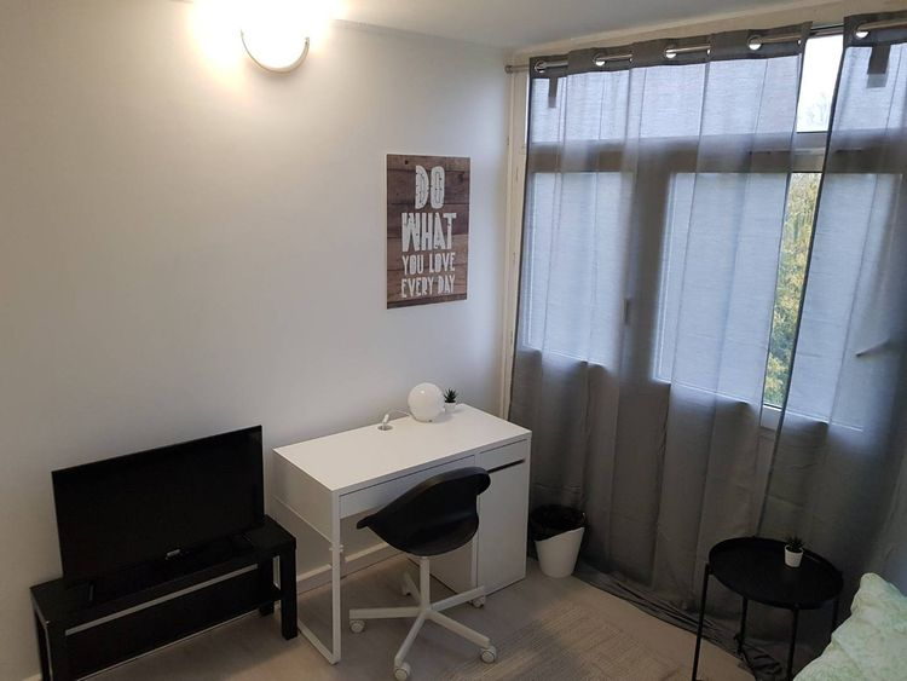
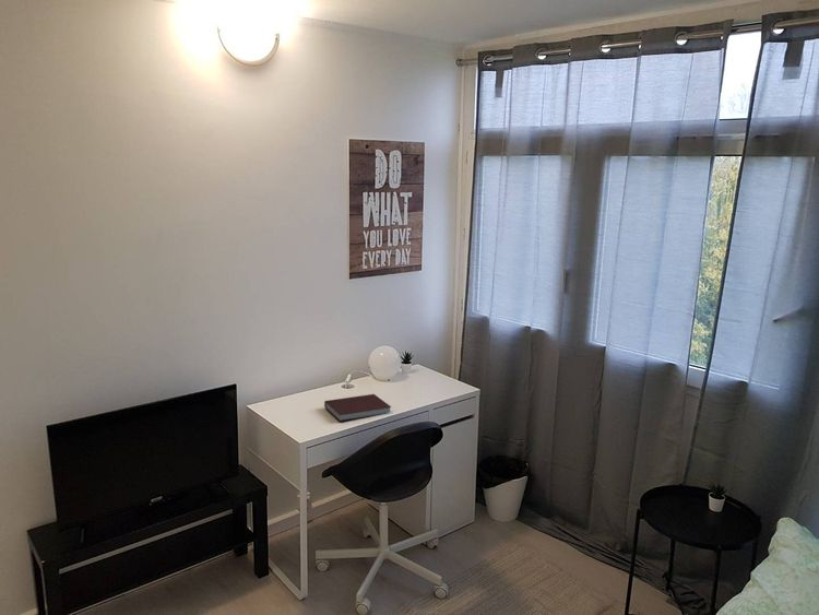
+ notebook (357, 406)
